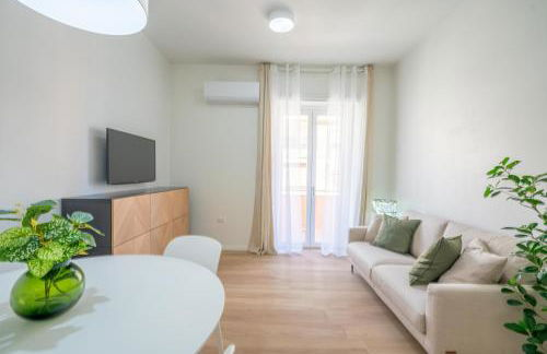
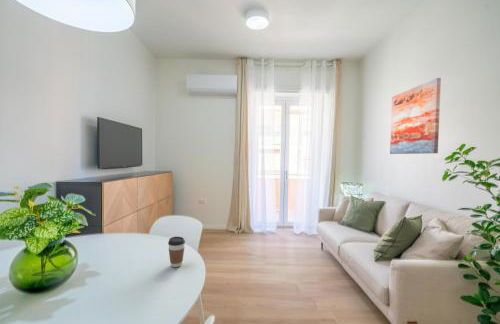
+ wall art (411, 121)
+ coffee cup (176, 251)
